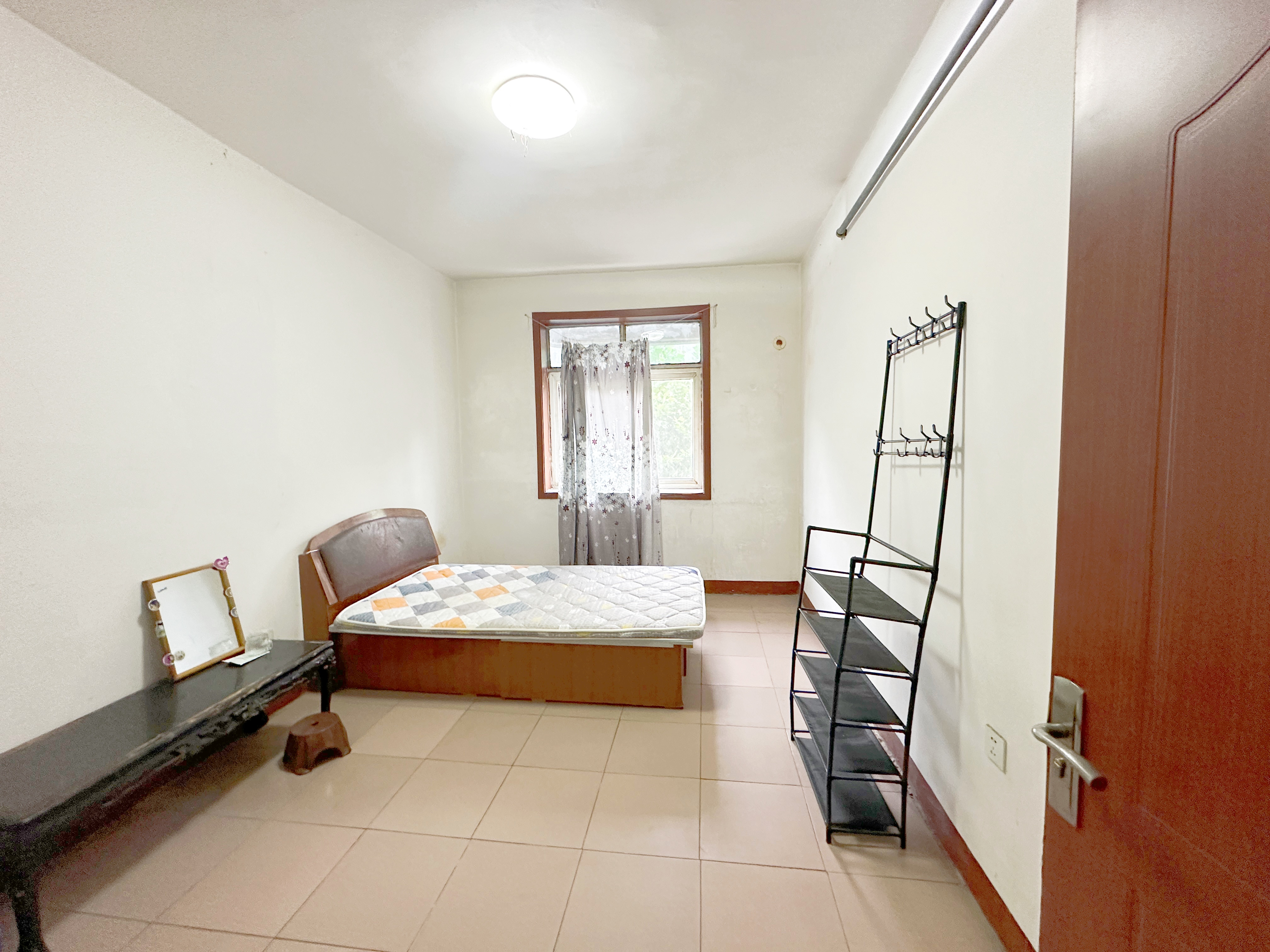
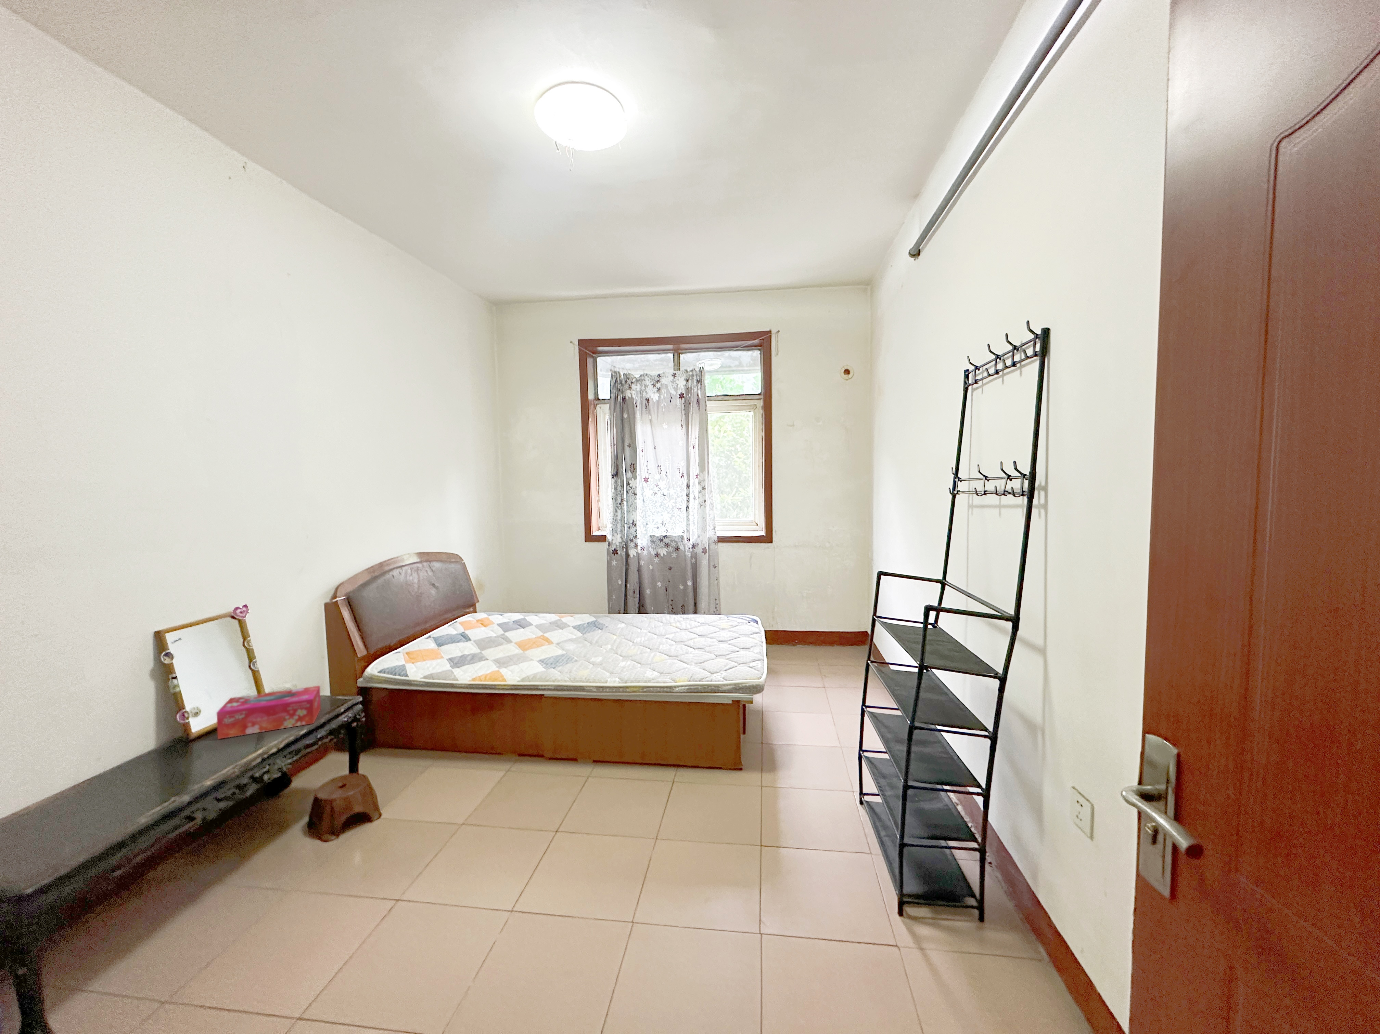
+ tissue box (272, 710)
